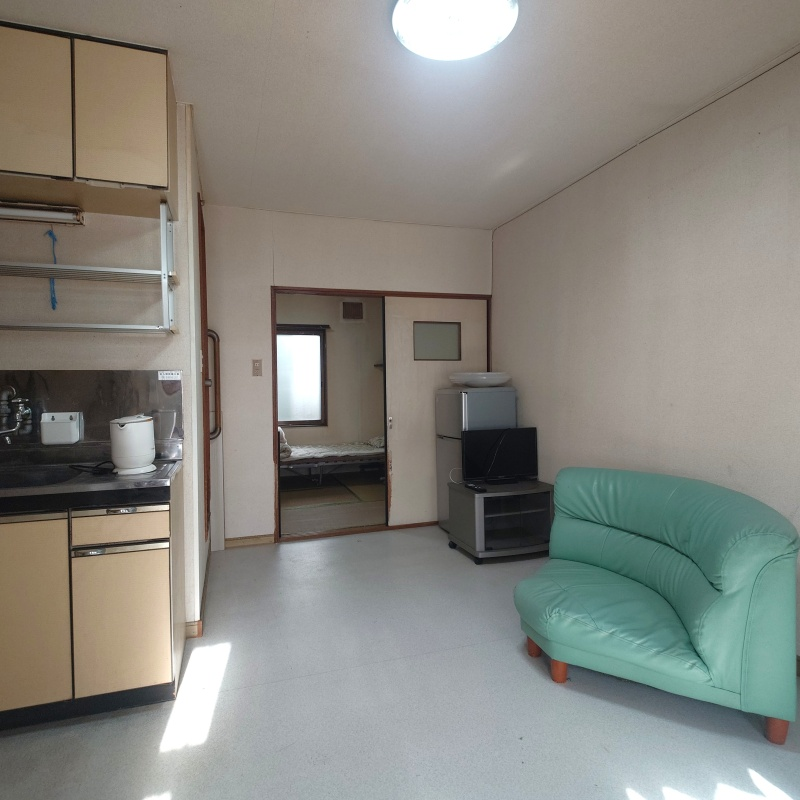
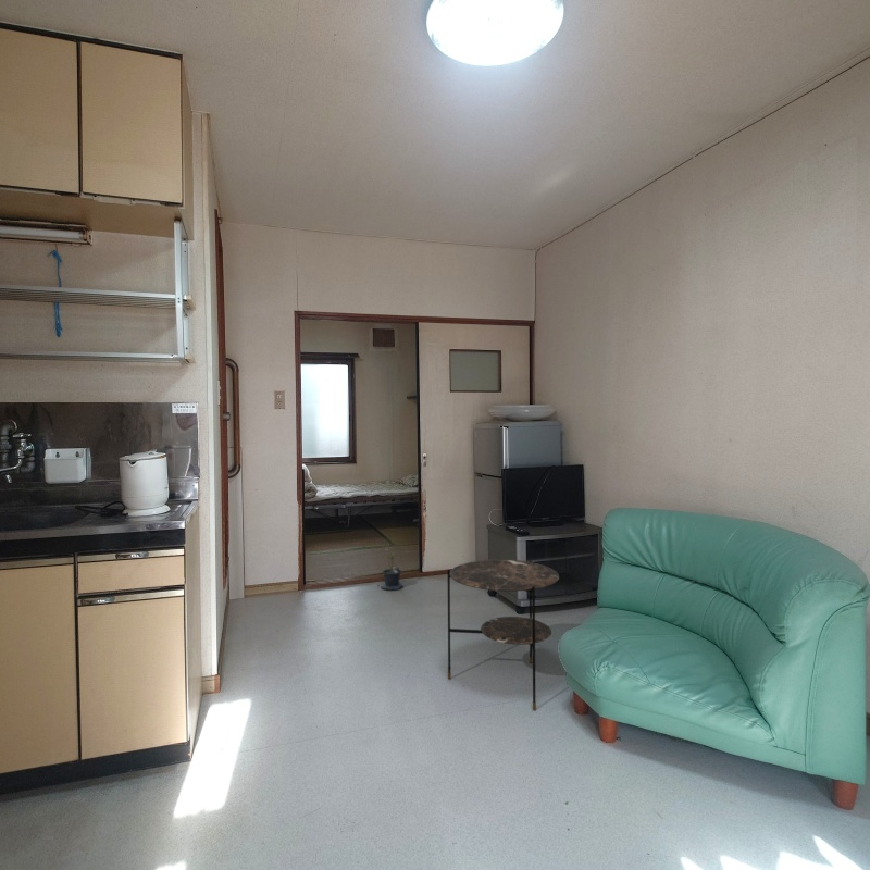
+ side table (502, 626)
+ potted plant (390, 568)
